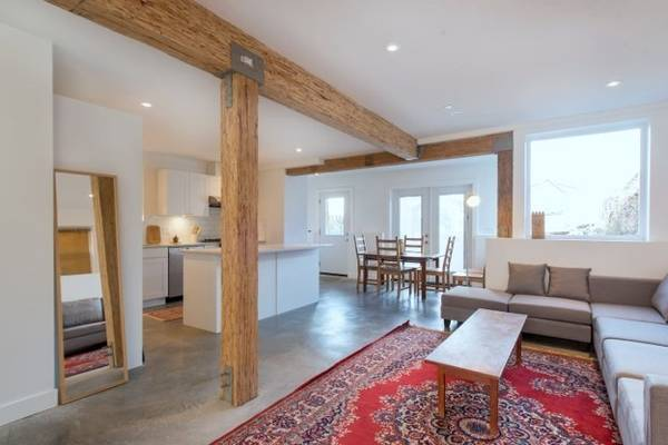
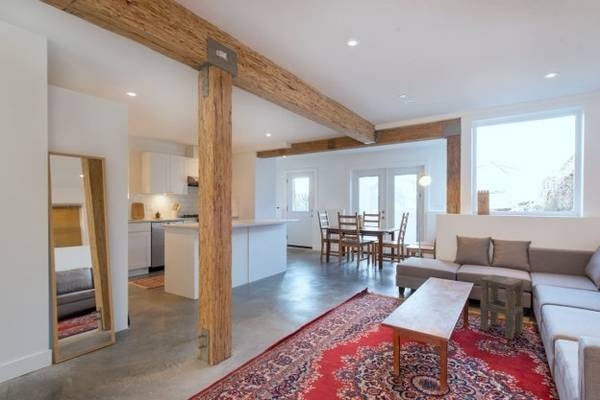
+ side table (501, 305)
